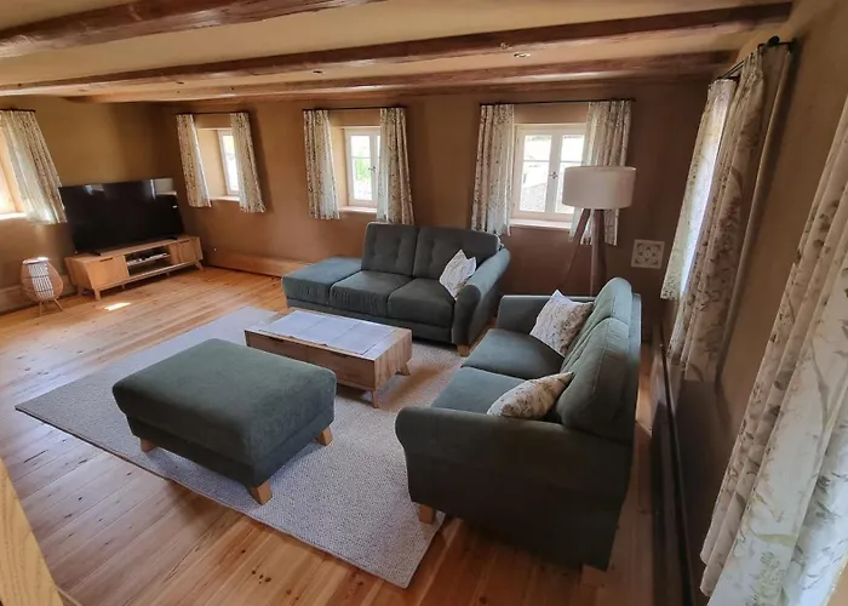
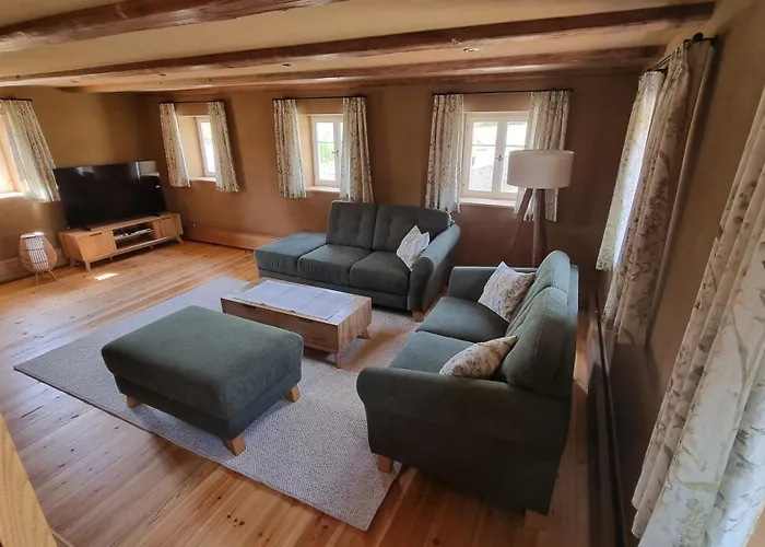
- wall ornament (647, 255)
